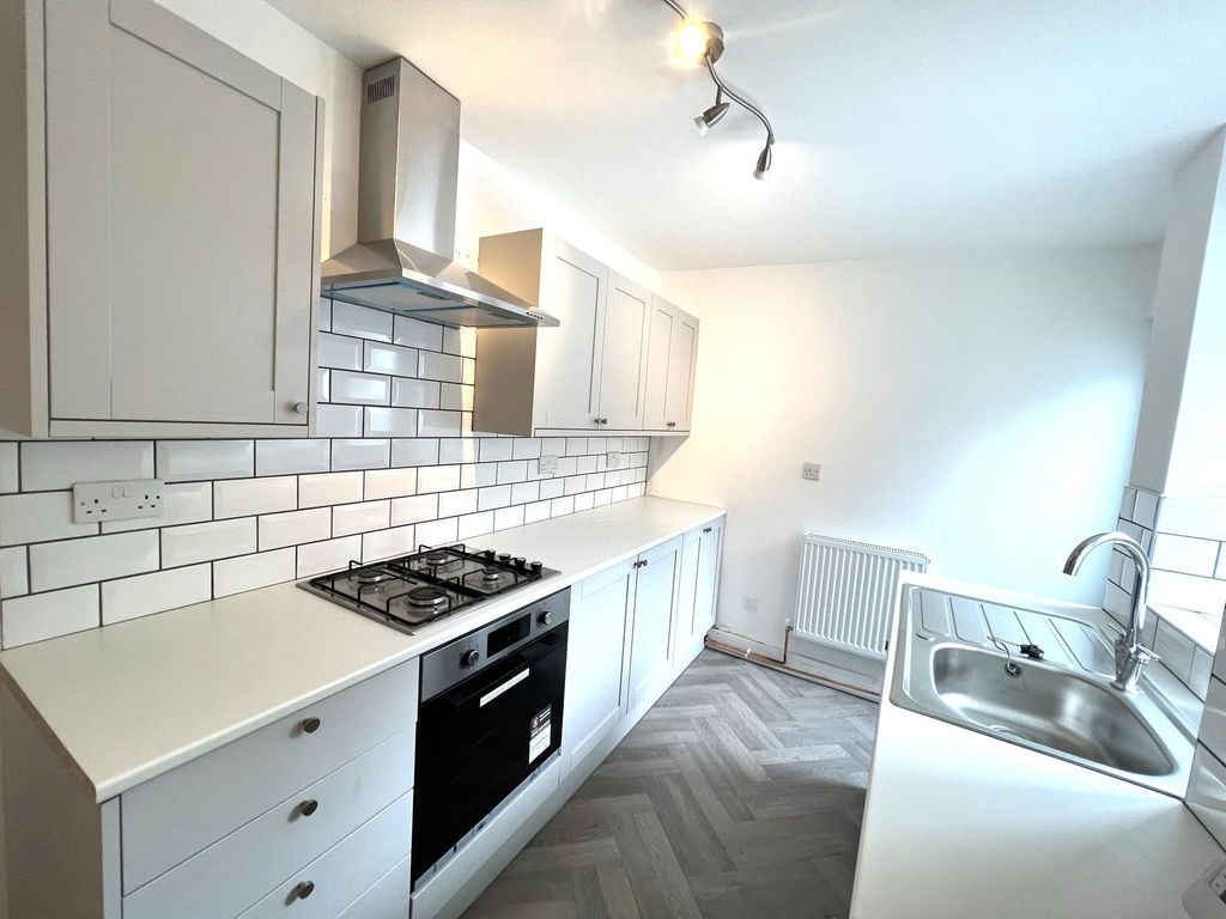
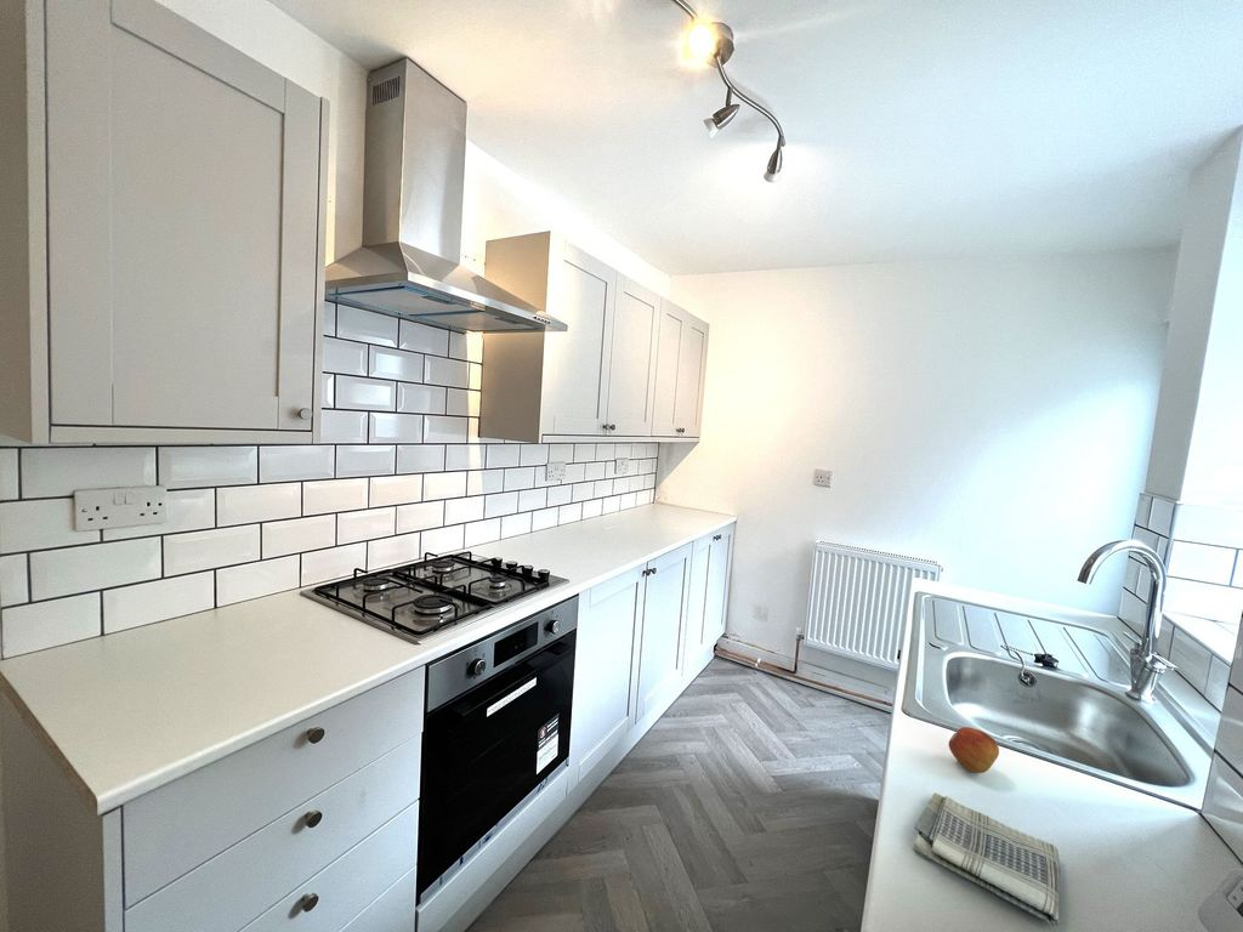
+ dish towel (984, 845)
+ fruit (972, 750)
